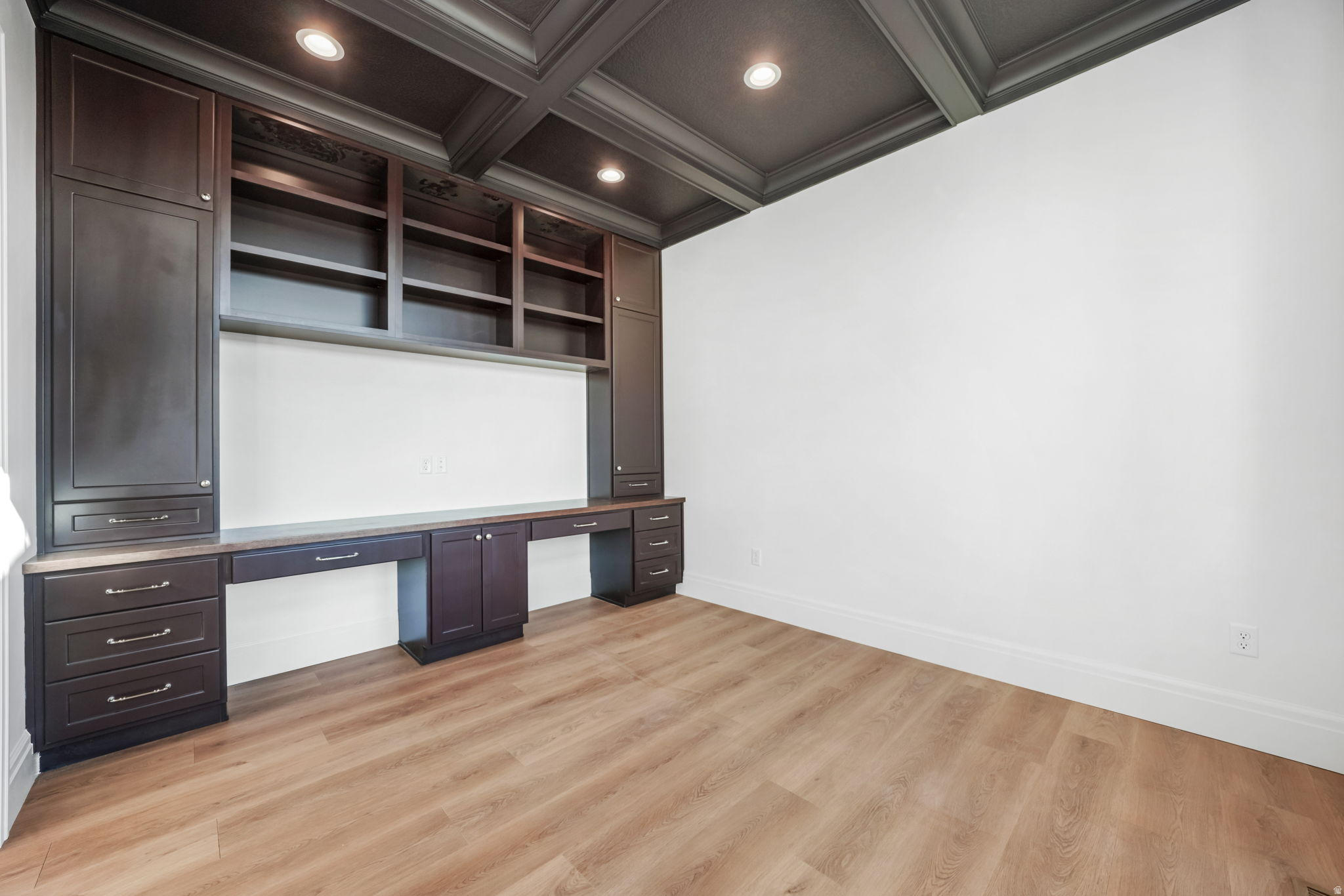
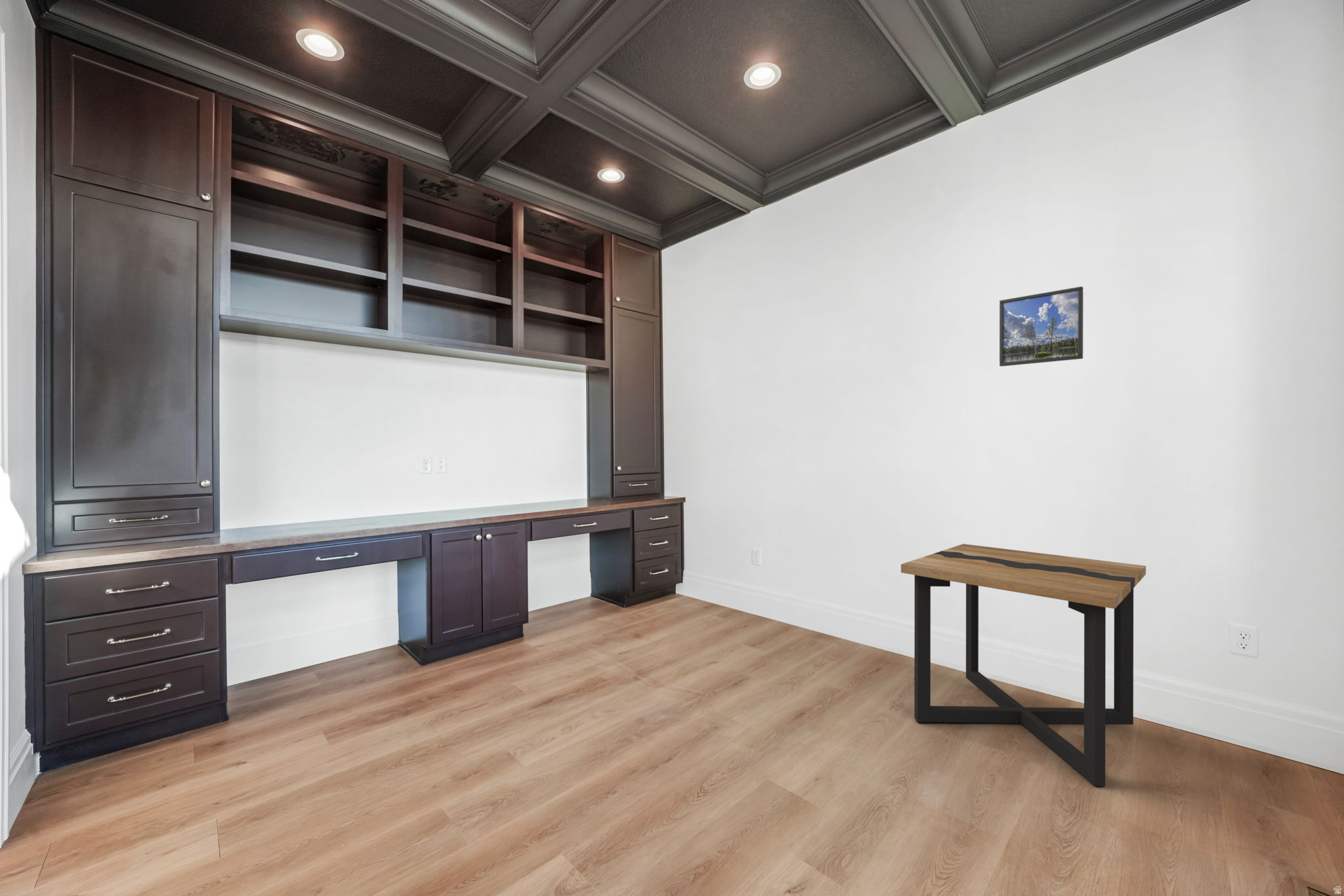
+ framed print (1039, 328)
+ side table (978, 643)
